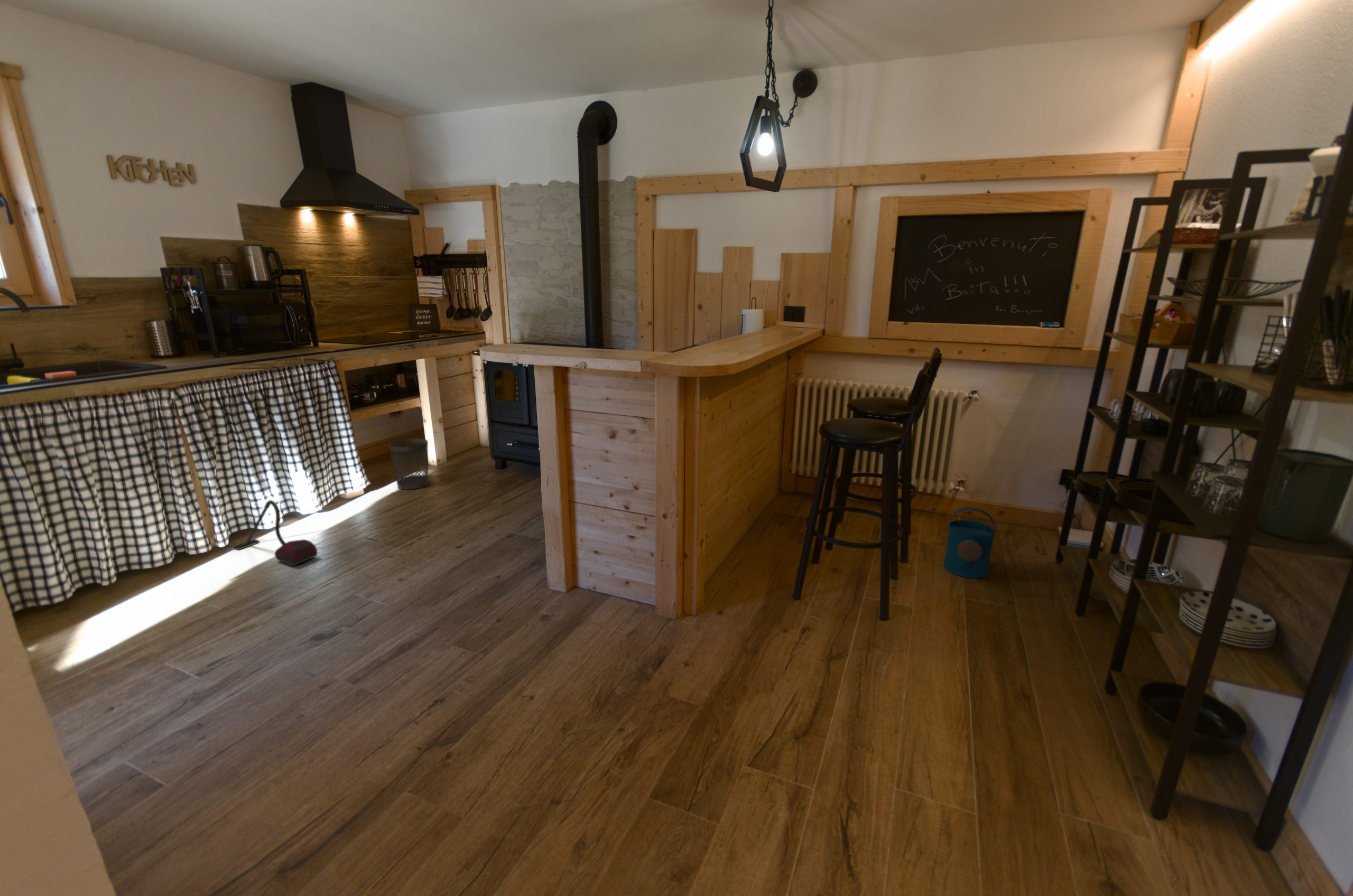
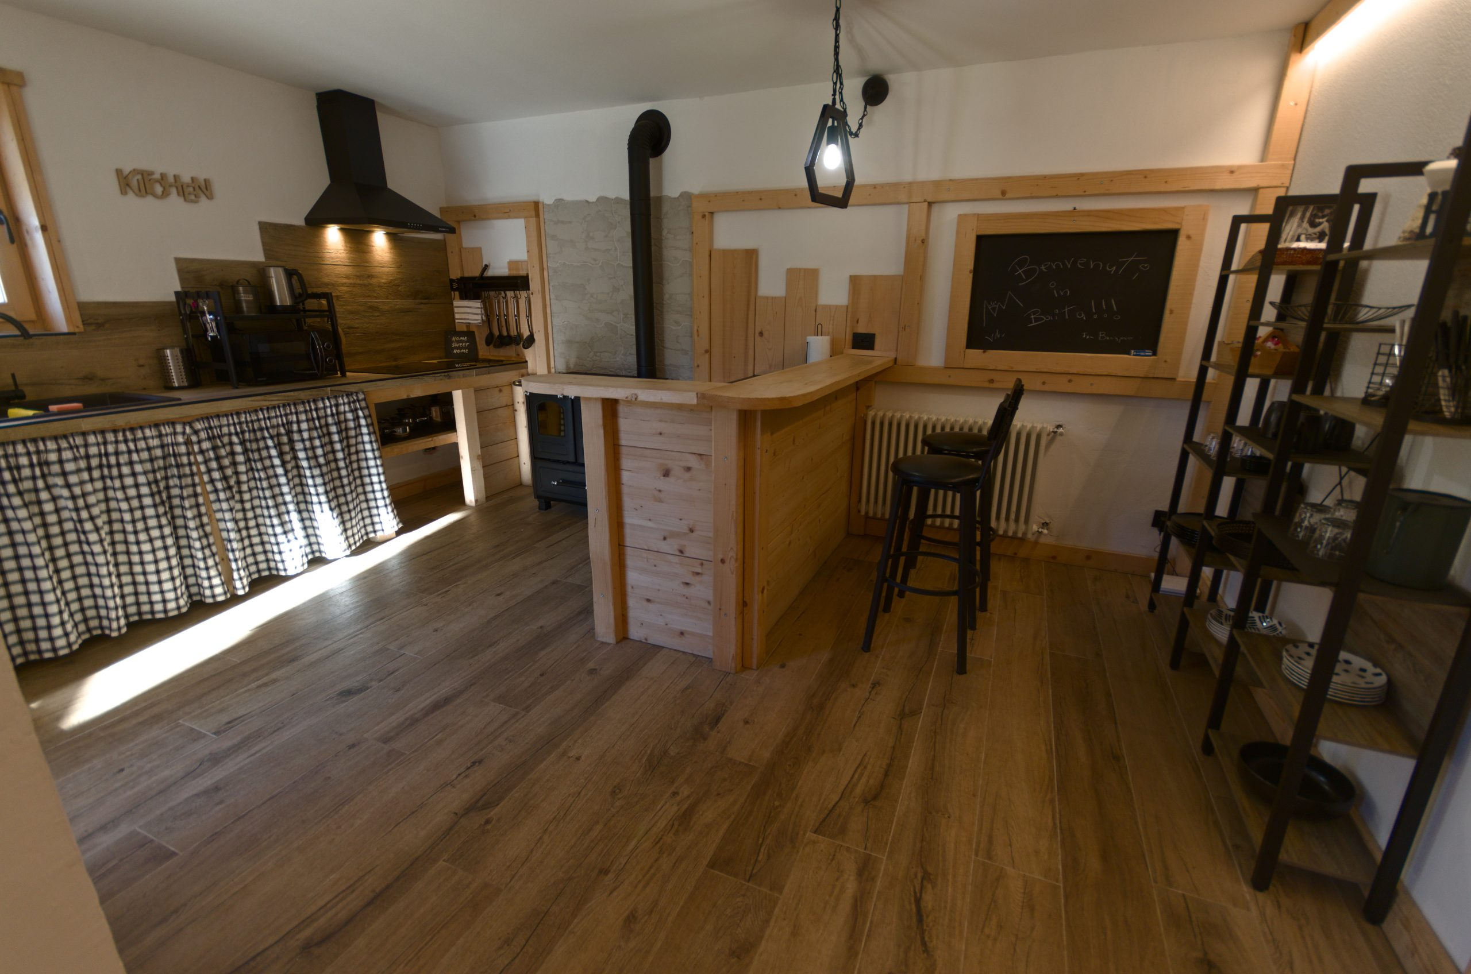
- watering can (969, 545)
- vacuum cleaner (275, 526)
- wastebasket (411, 464)
